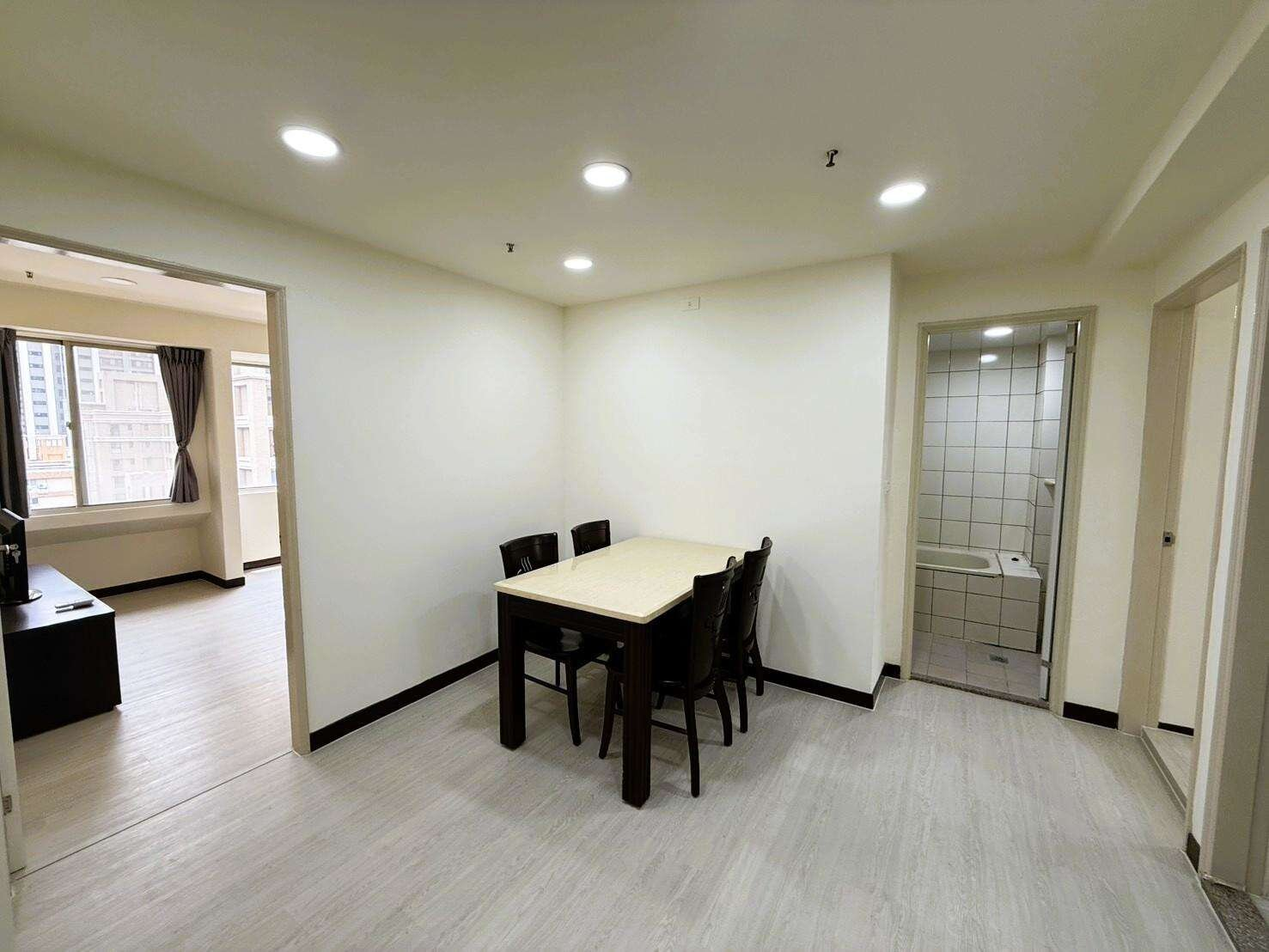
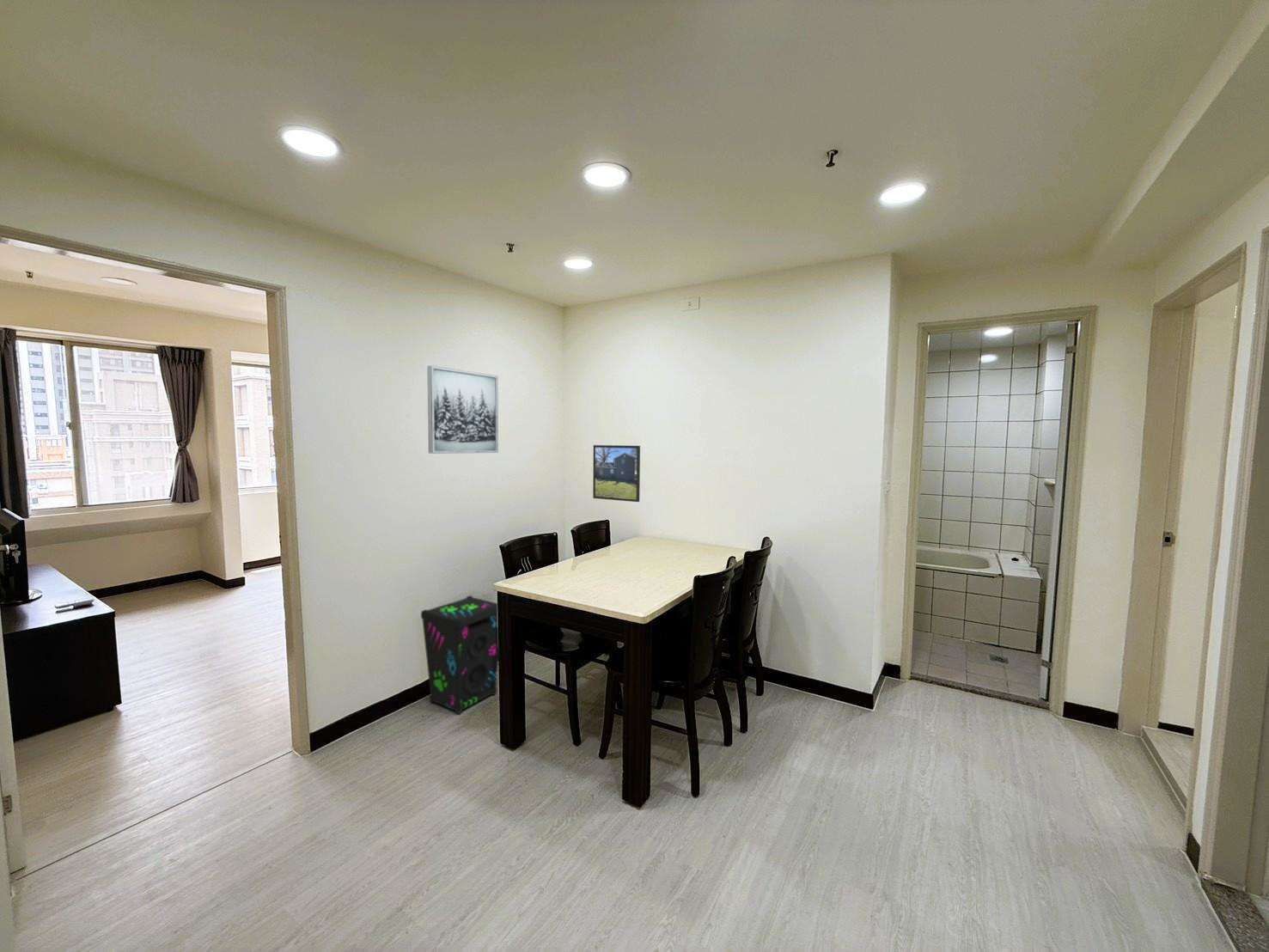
+ wall art (465, 412)
+ speaker (464, 652)
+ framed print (615, 473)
